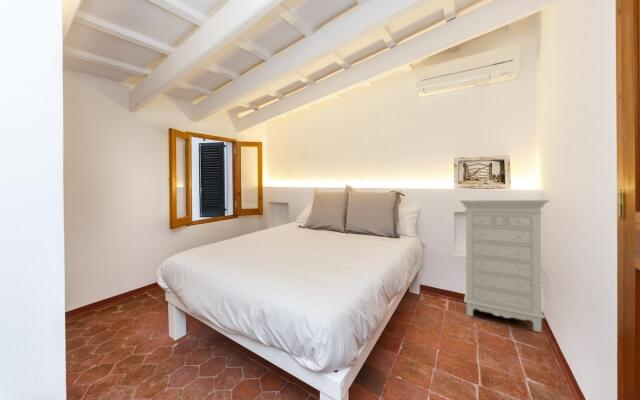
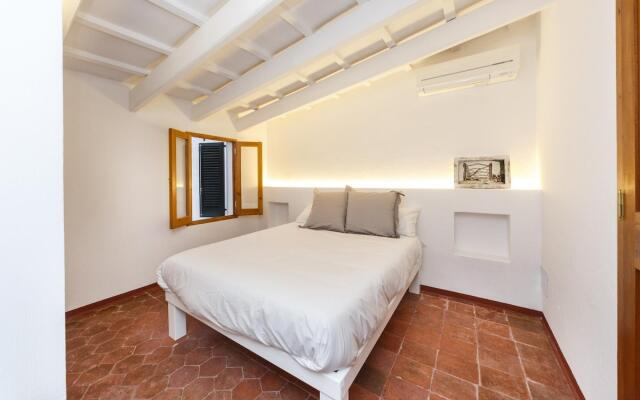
- dresser (500, 258)
